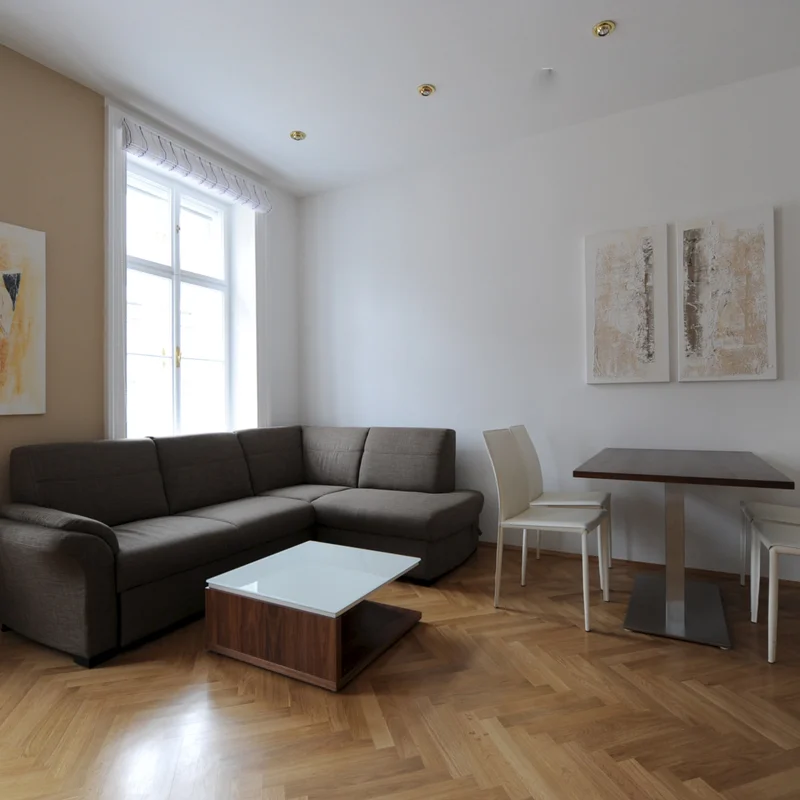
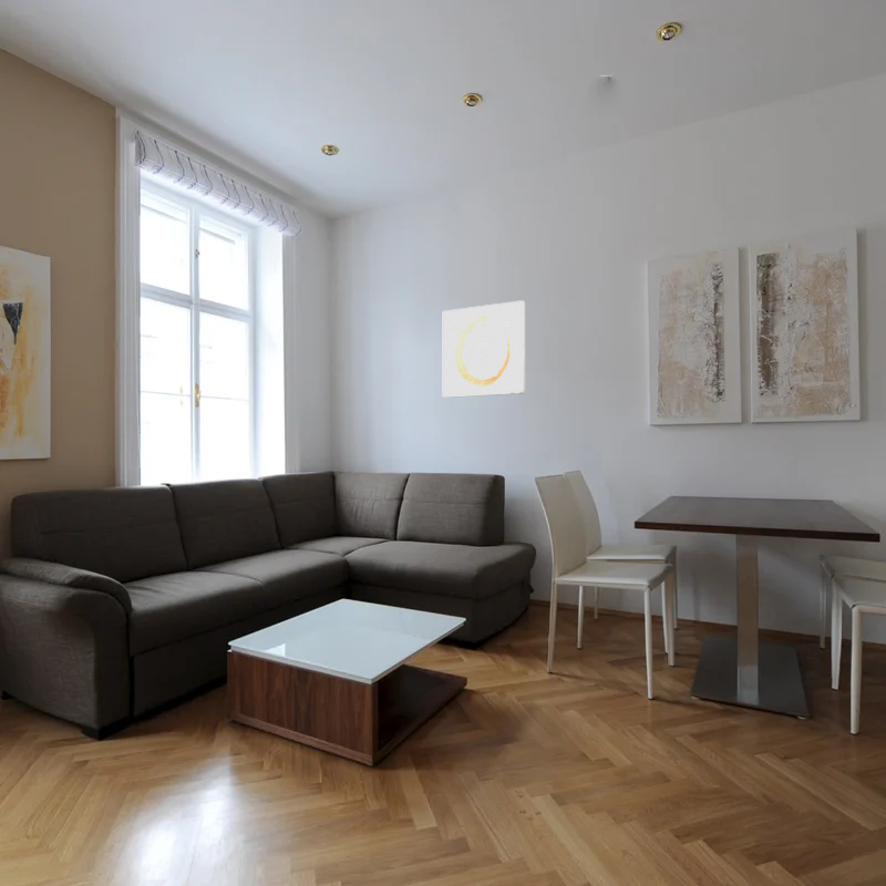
+ wall art (482, 350)
